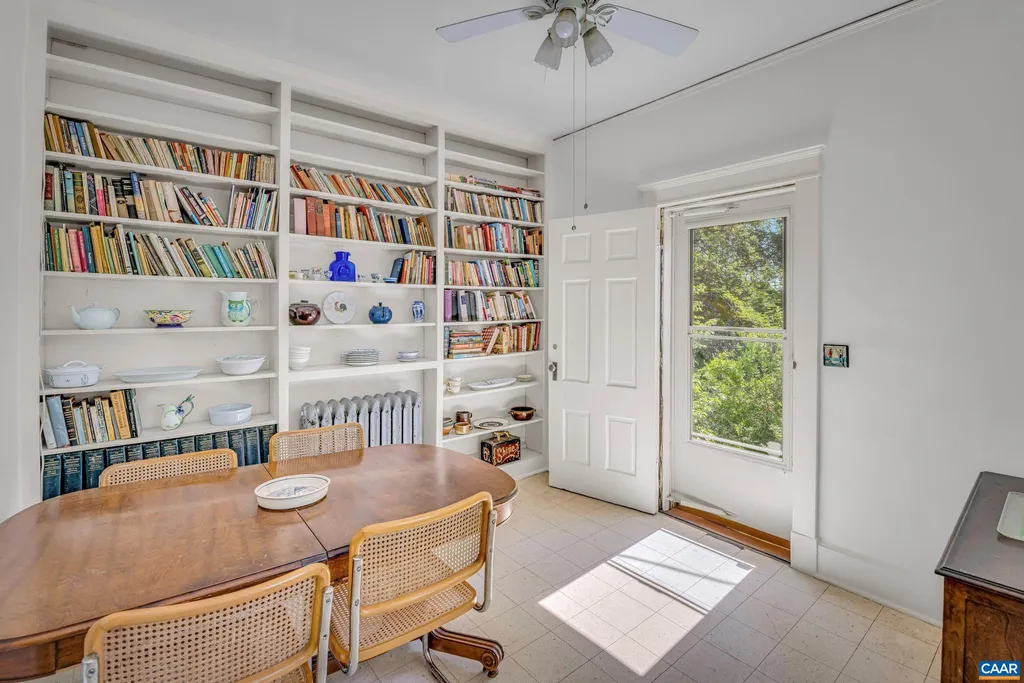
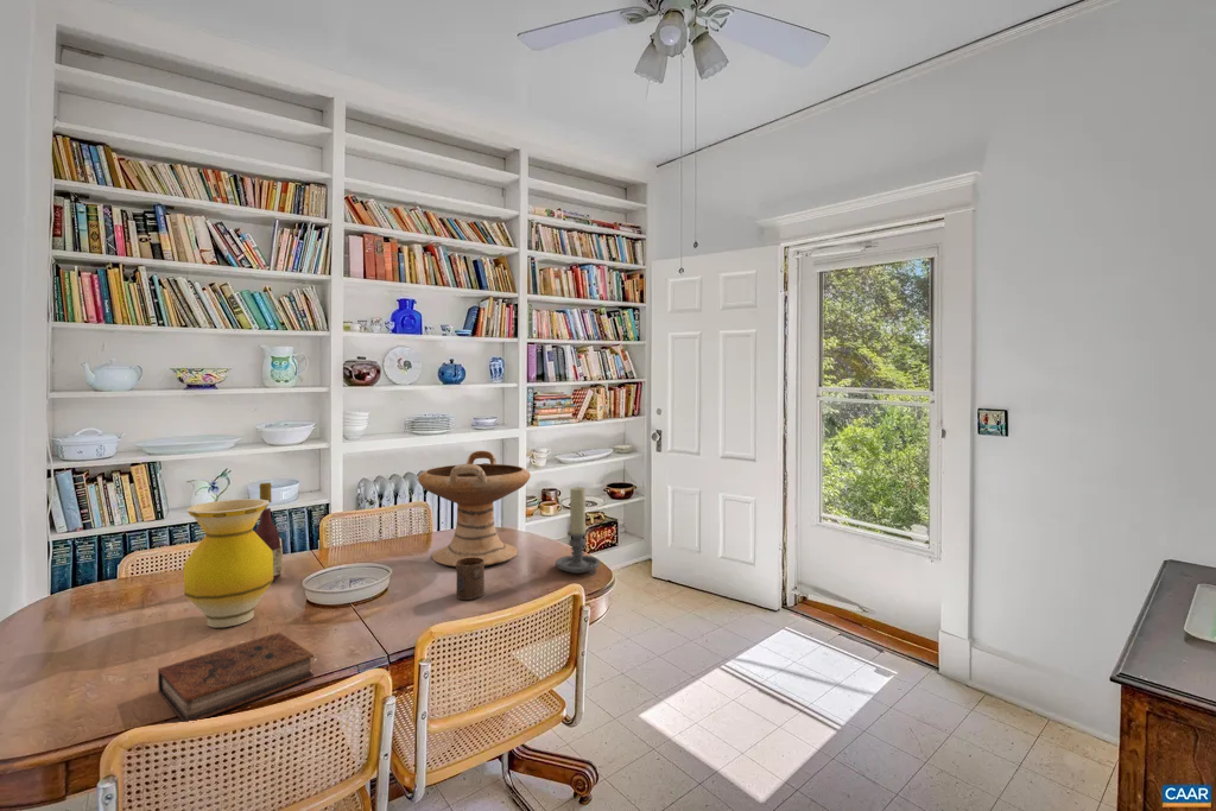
+ decorative bowl (475, 506)
+ book (238, 672)
+ vase (229, 562)
+ wine bottle (266, 532)
+ cup (469, 577)
+ candle holder (580, 528)
